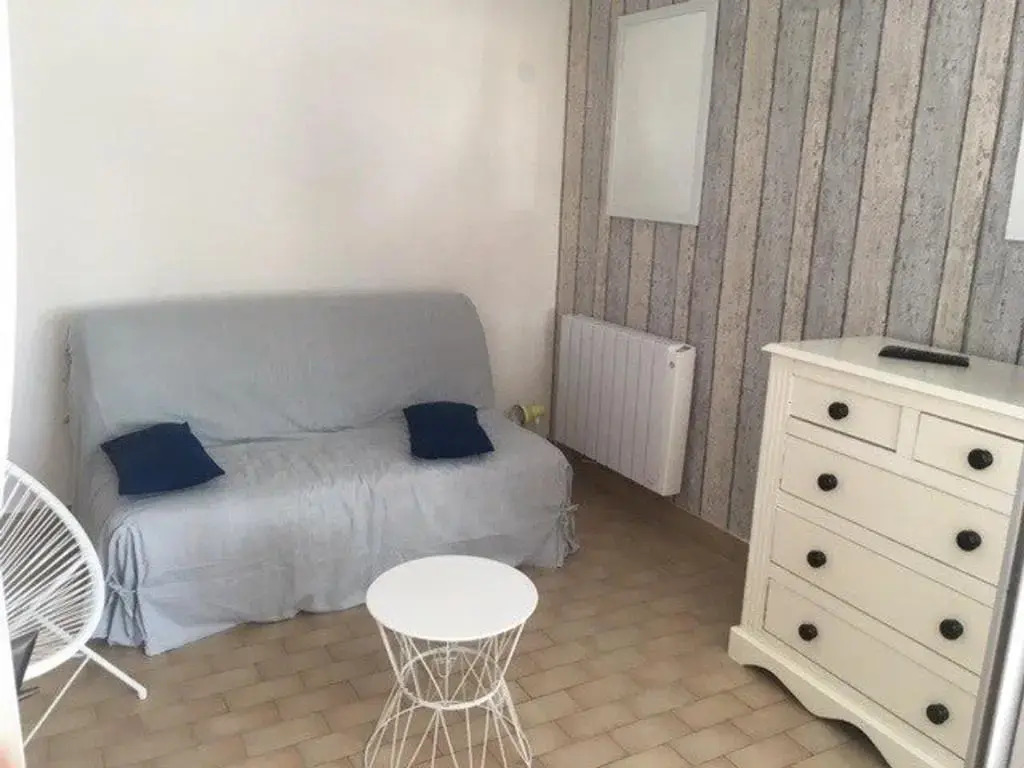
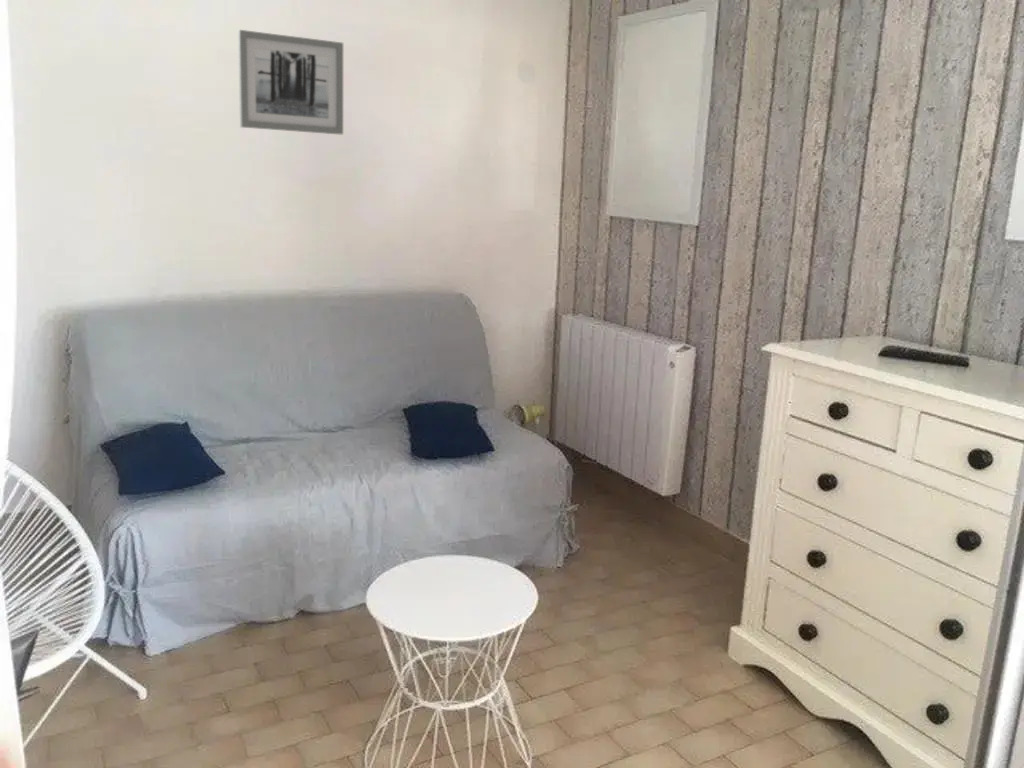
+ wall art (292, 84)
